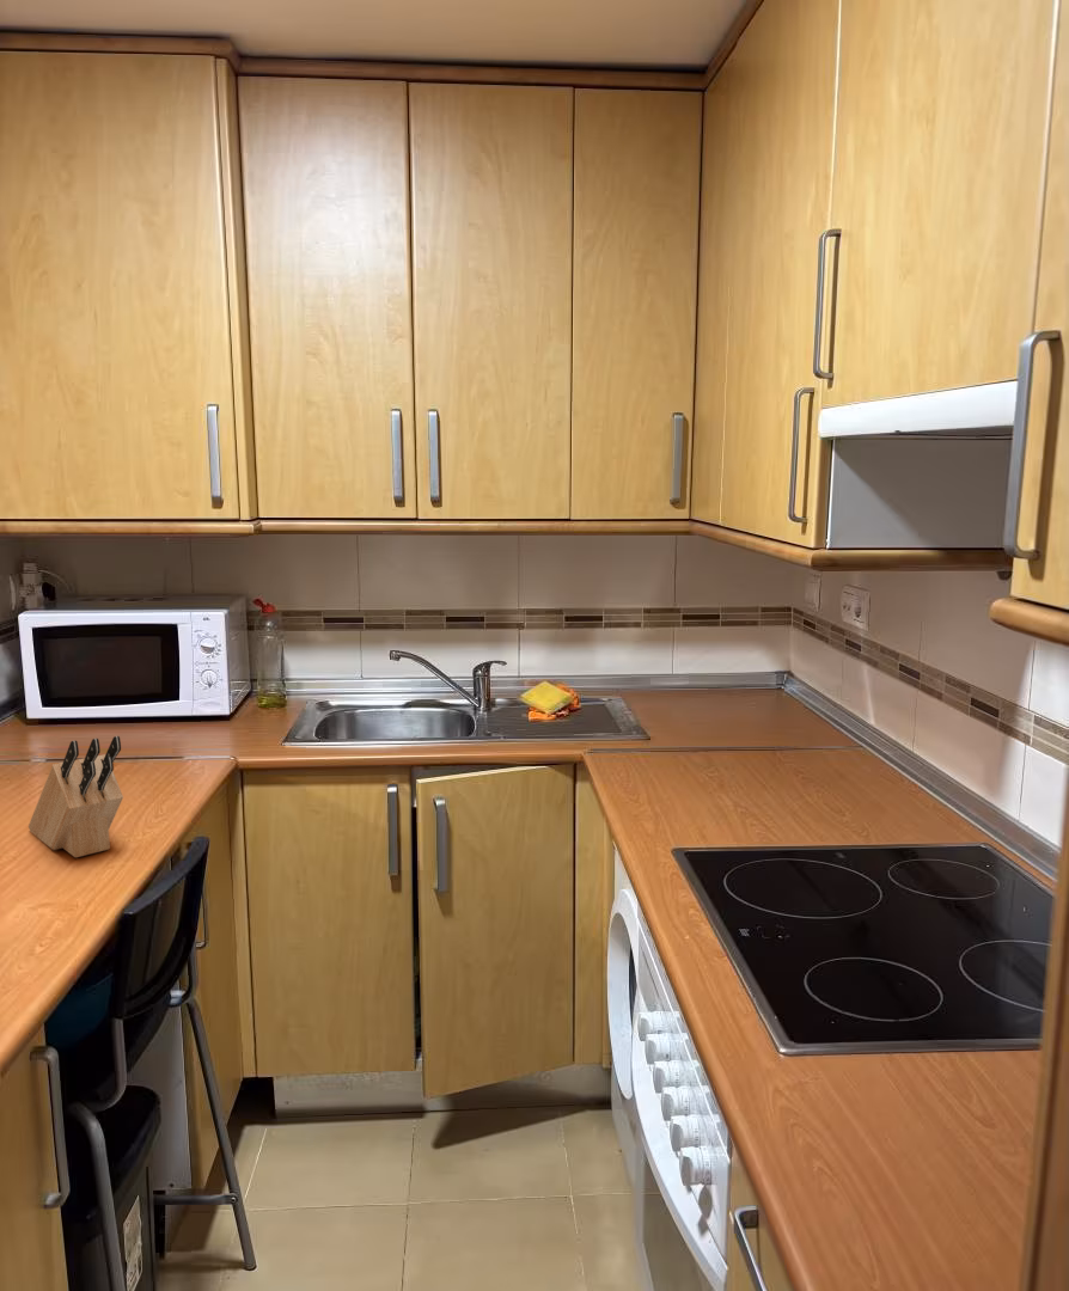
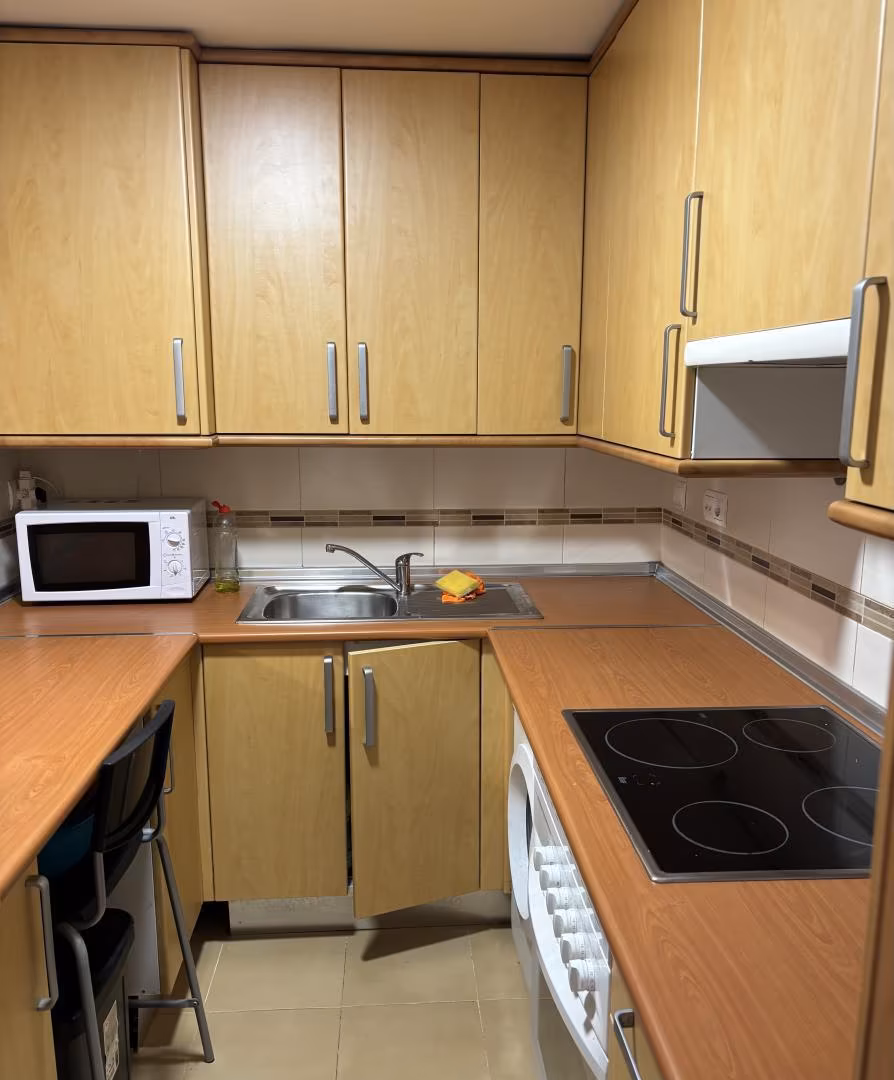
- knife block (75, 785)
